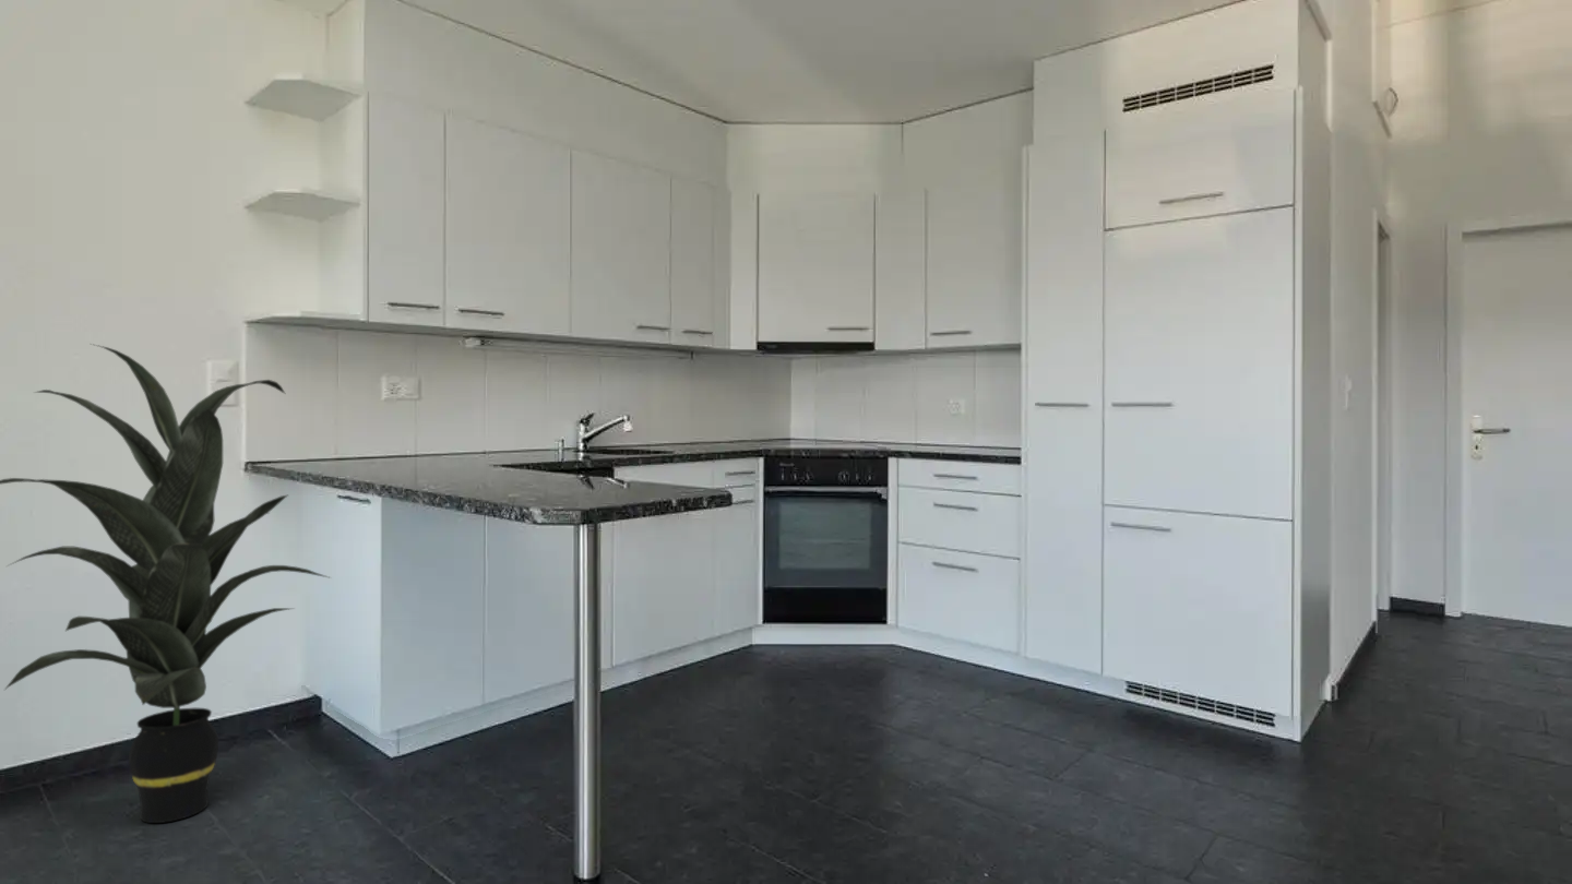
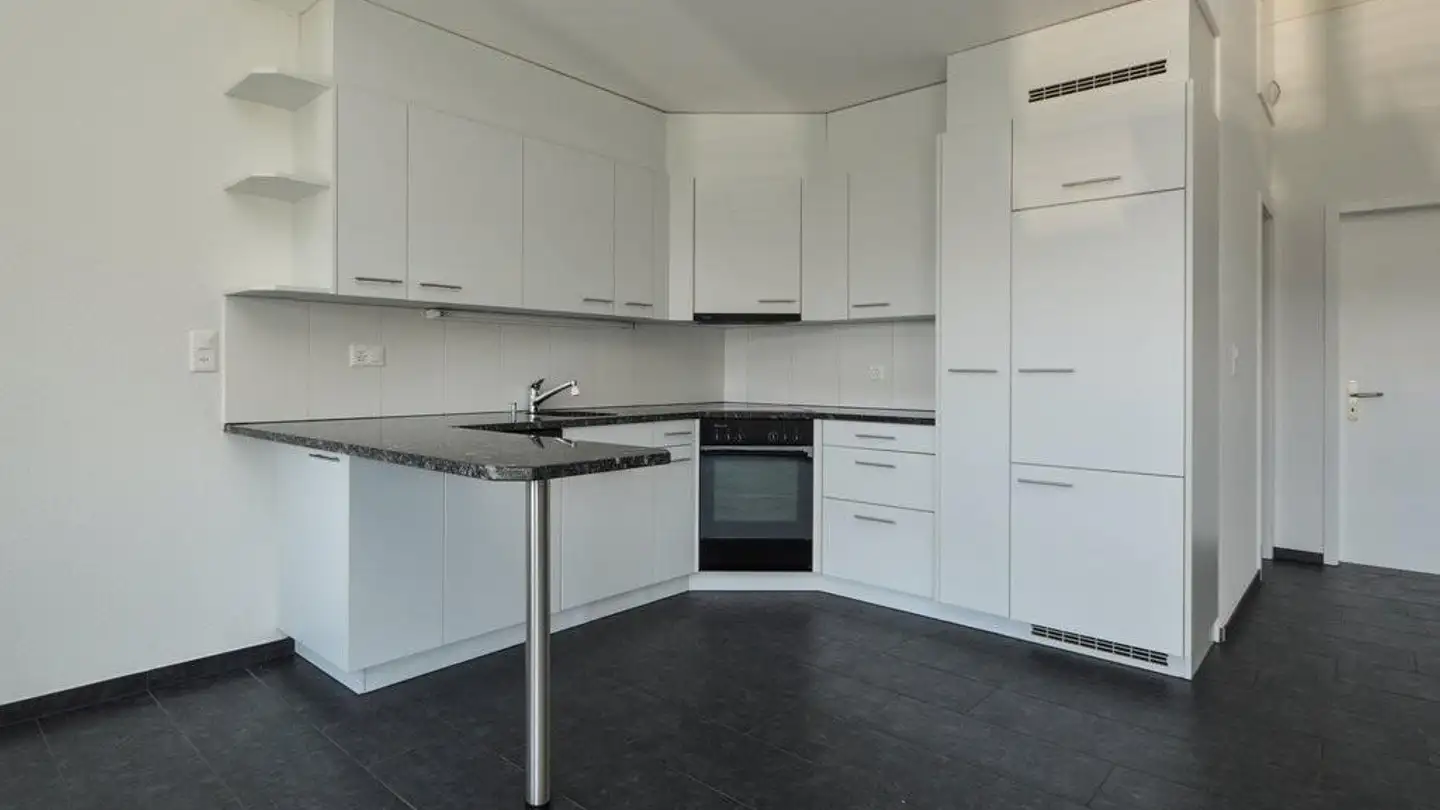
- indoor plant (152, 581)
